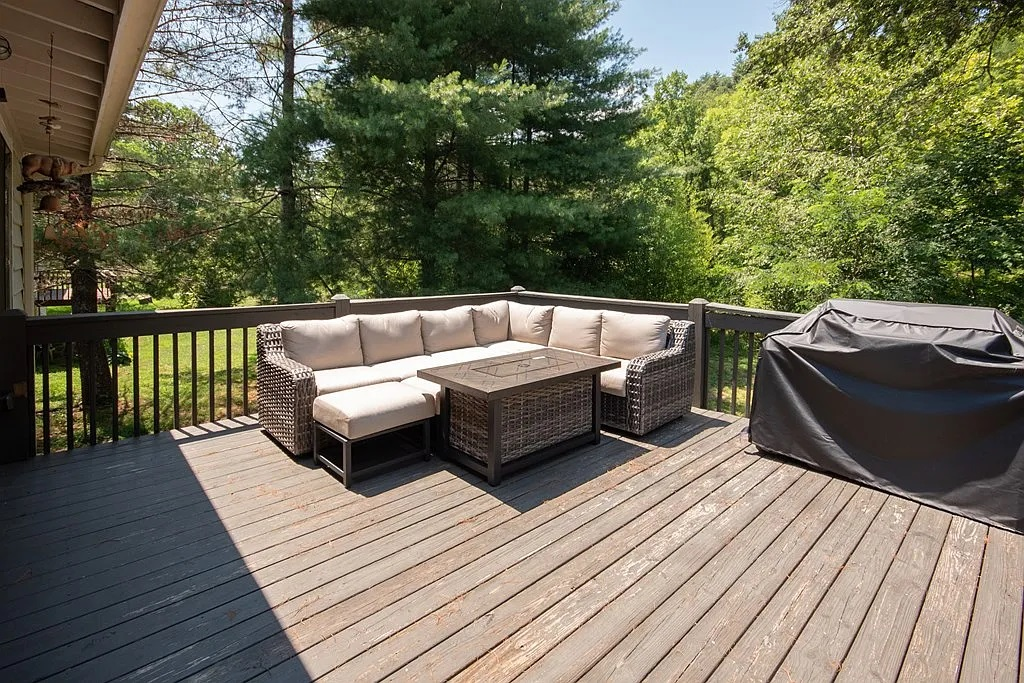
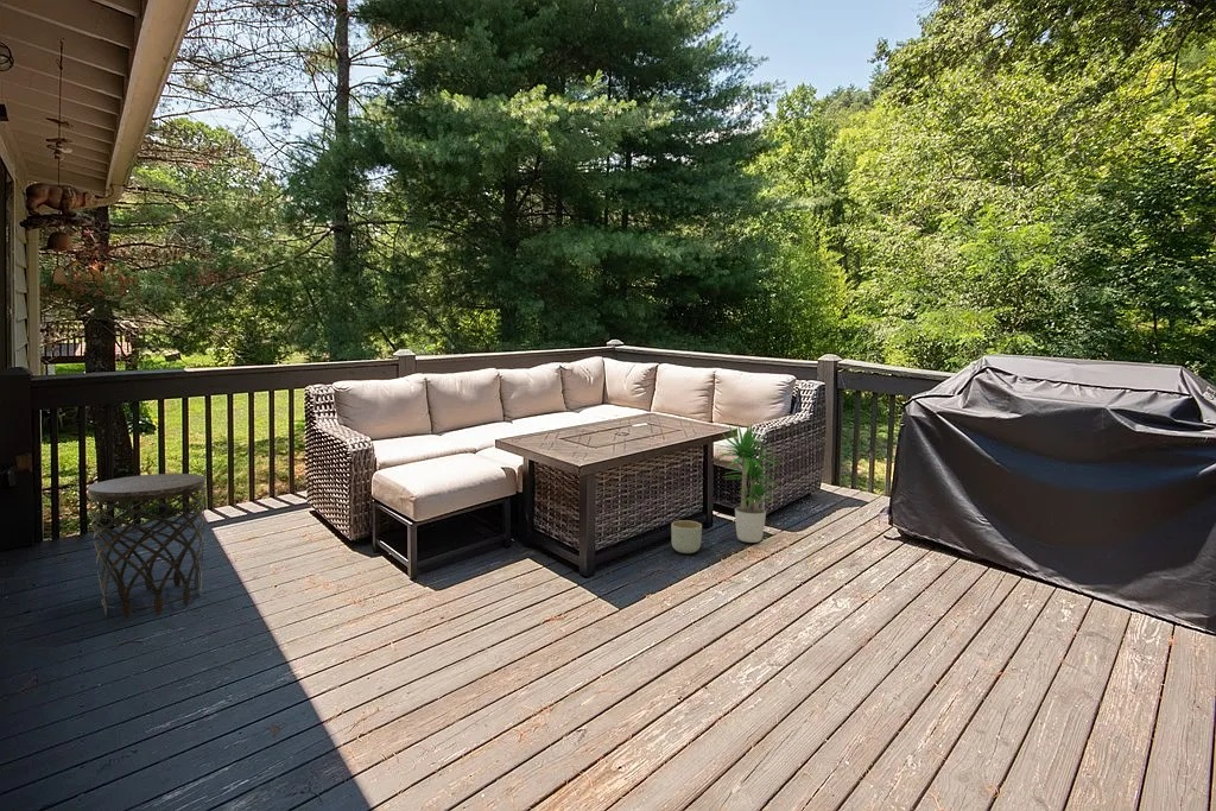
+ side table (153, 539)
+ potted plant (746, 480)
+ planter (685, 537)
